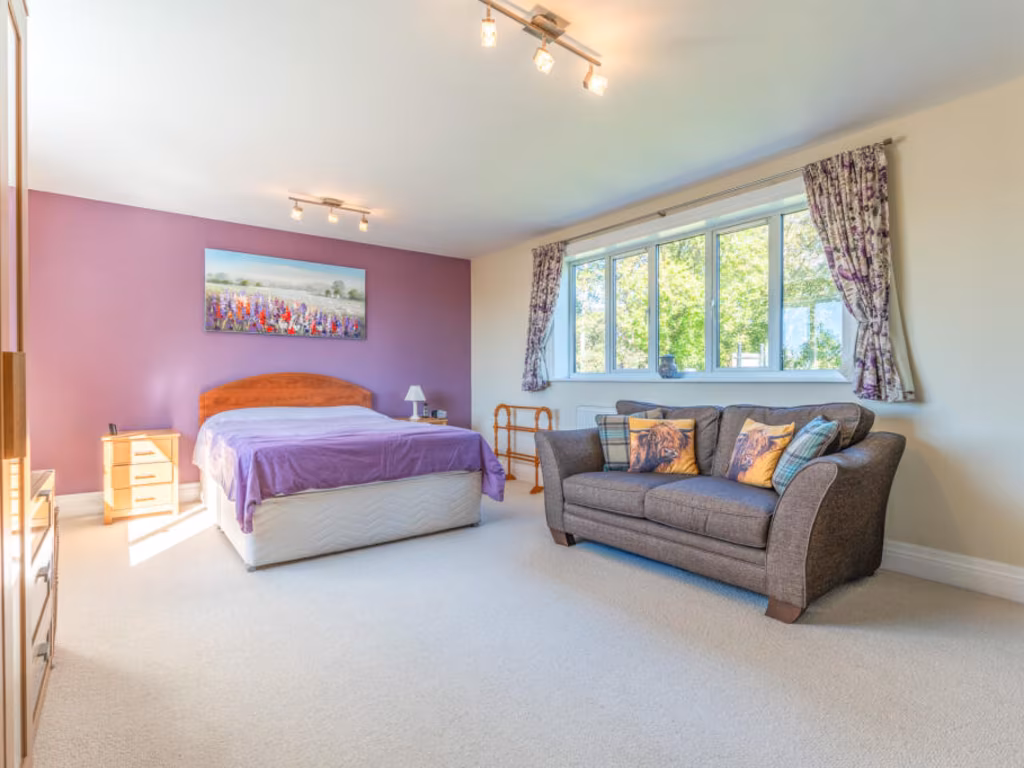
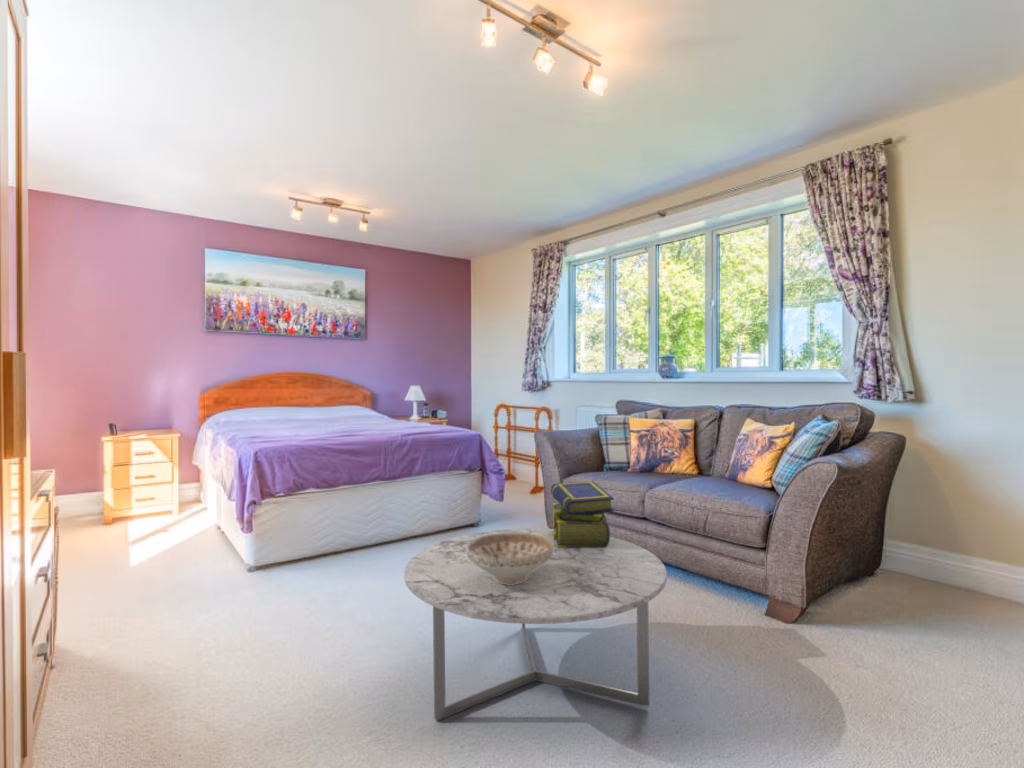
+ stack of books (581, 512)
+ coffee table (534, 621)
+ decorative bowl (510, 561)
